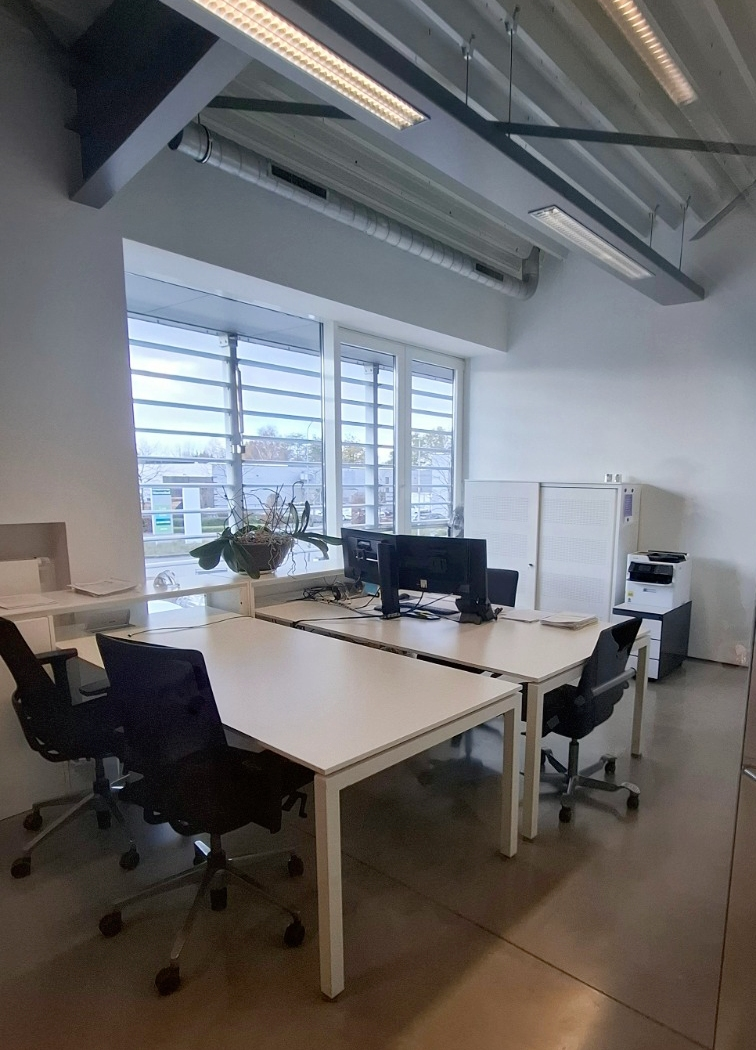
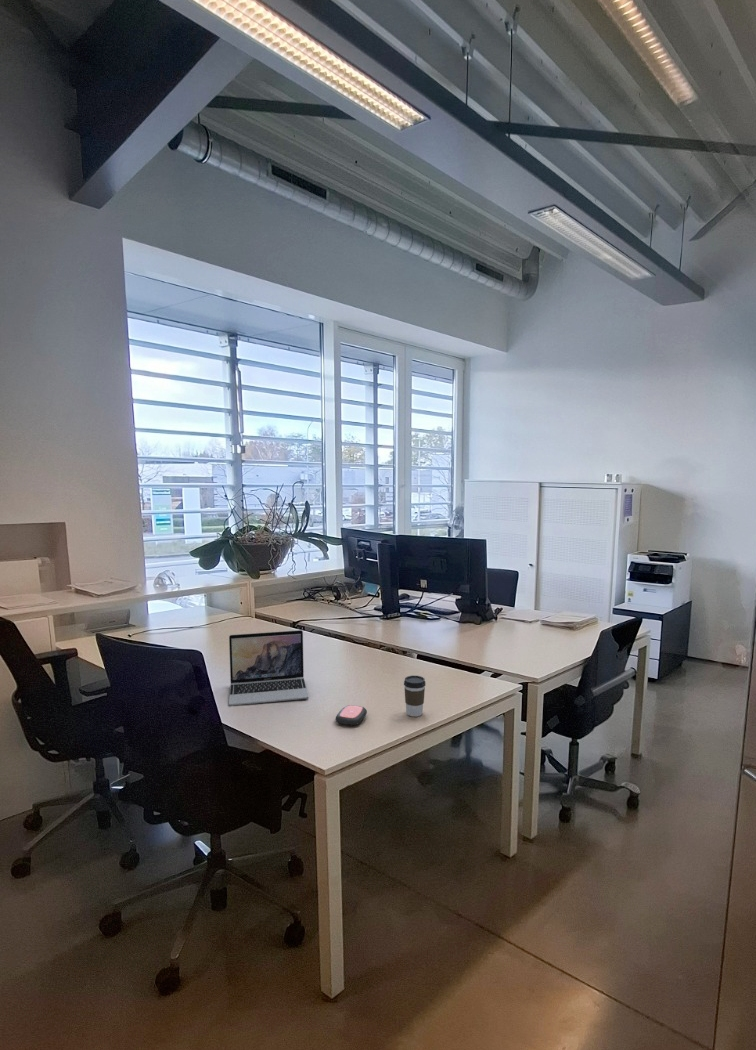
+ coffee cup (414, 696)
+ remote control (351, 715)
+ laptop (267, 666)
